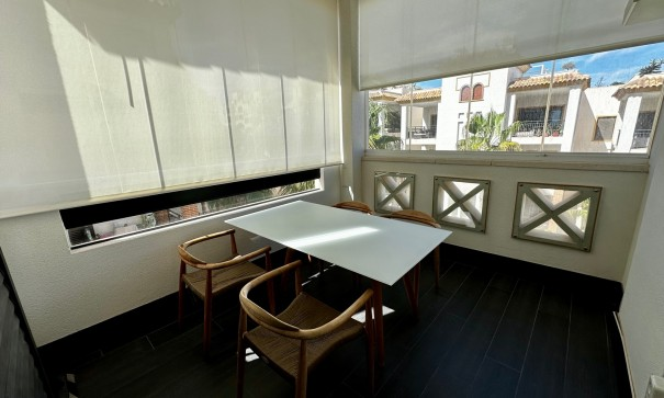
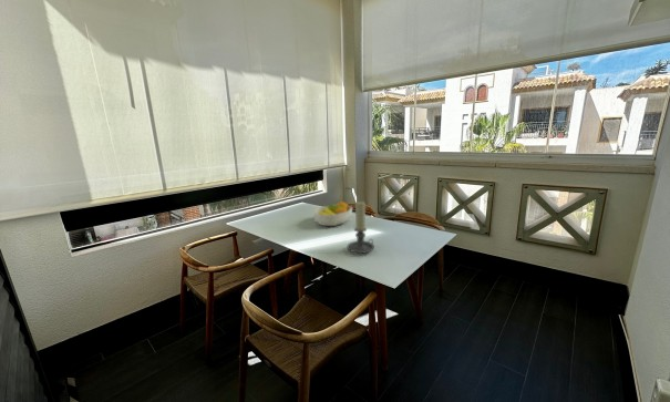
+ candle holder (362, 225)
+ fruit bowl (333, 213)
